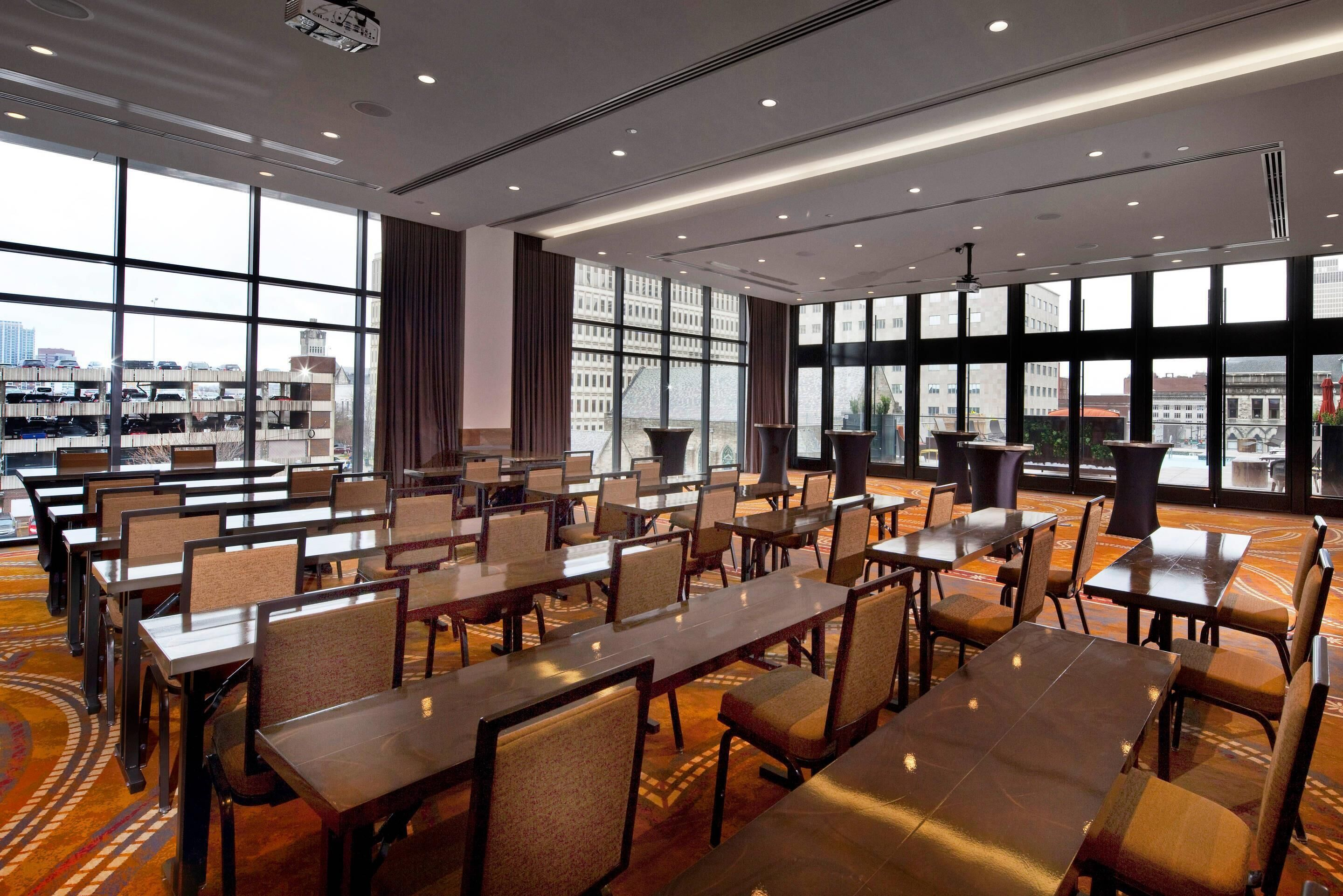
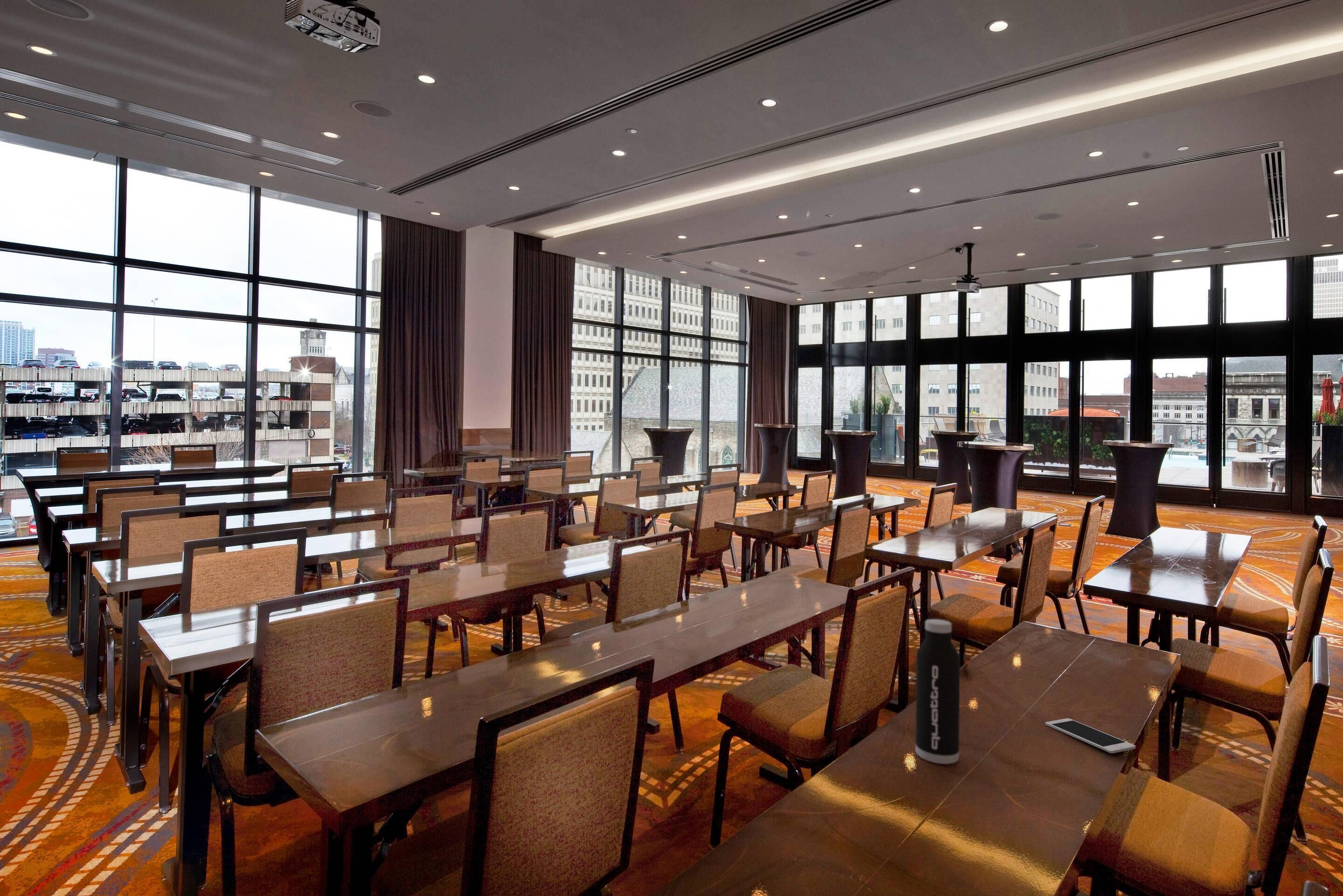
+ cell phone (1088, 735)
+ water bottle (937, 688)
